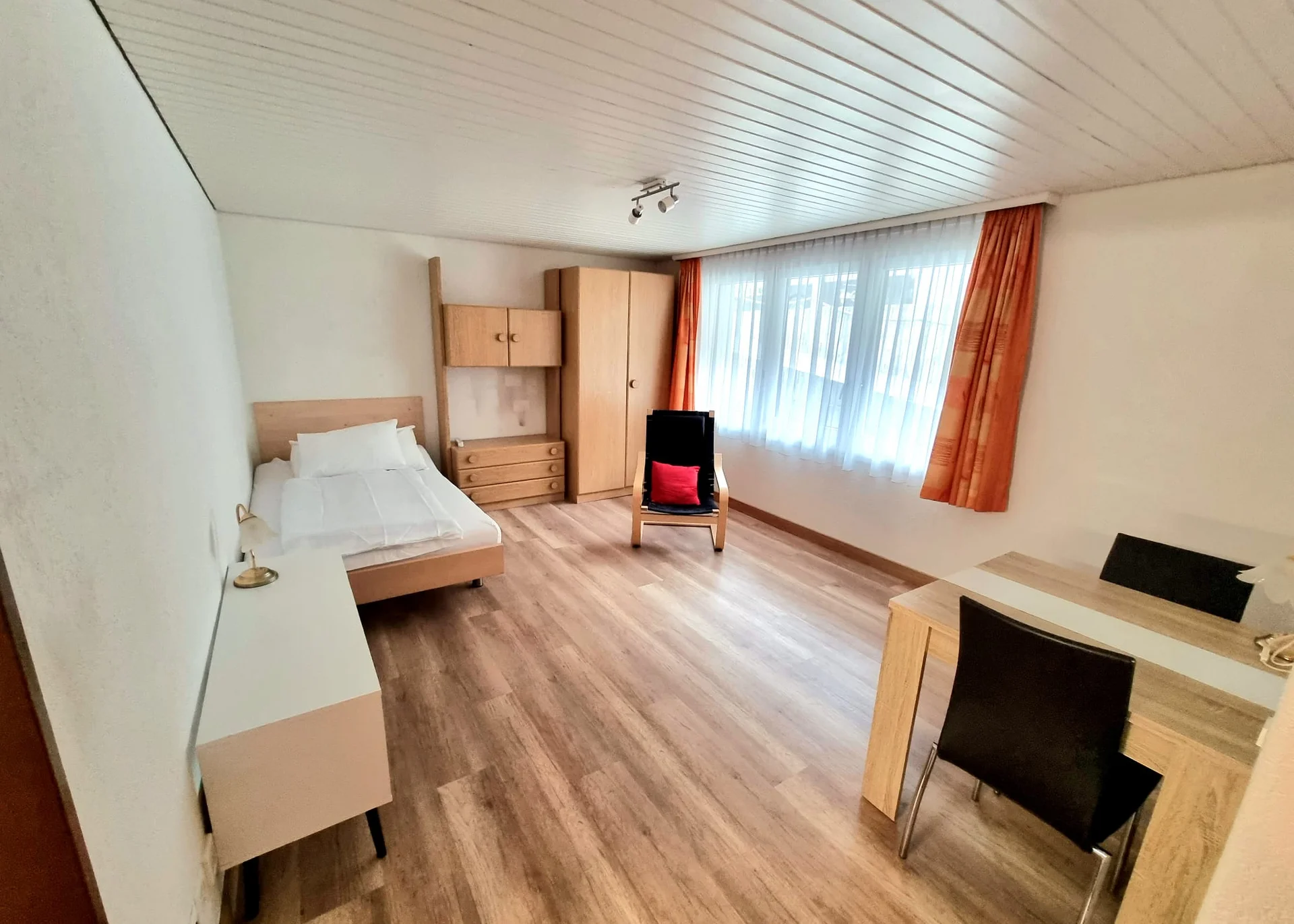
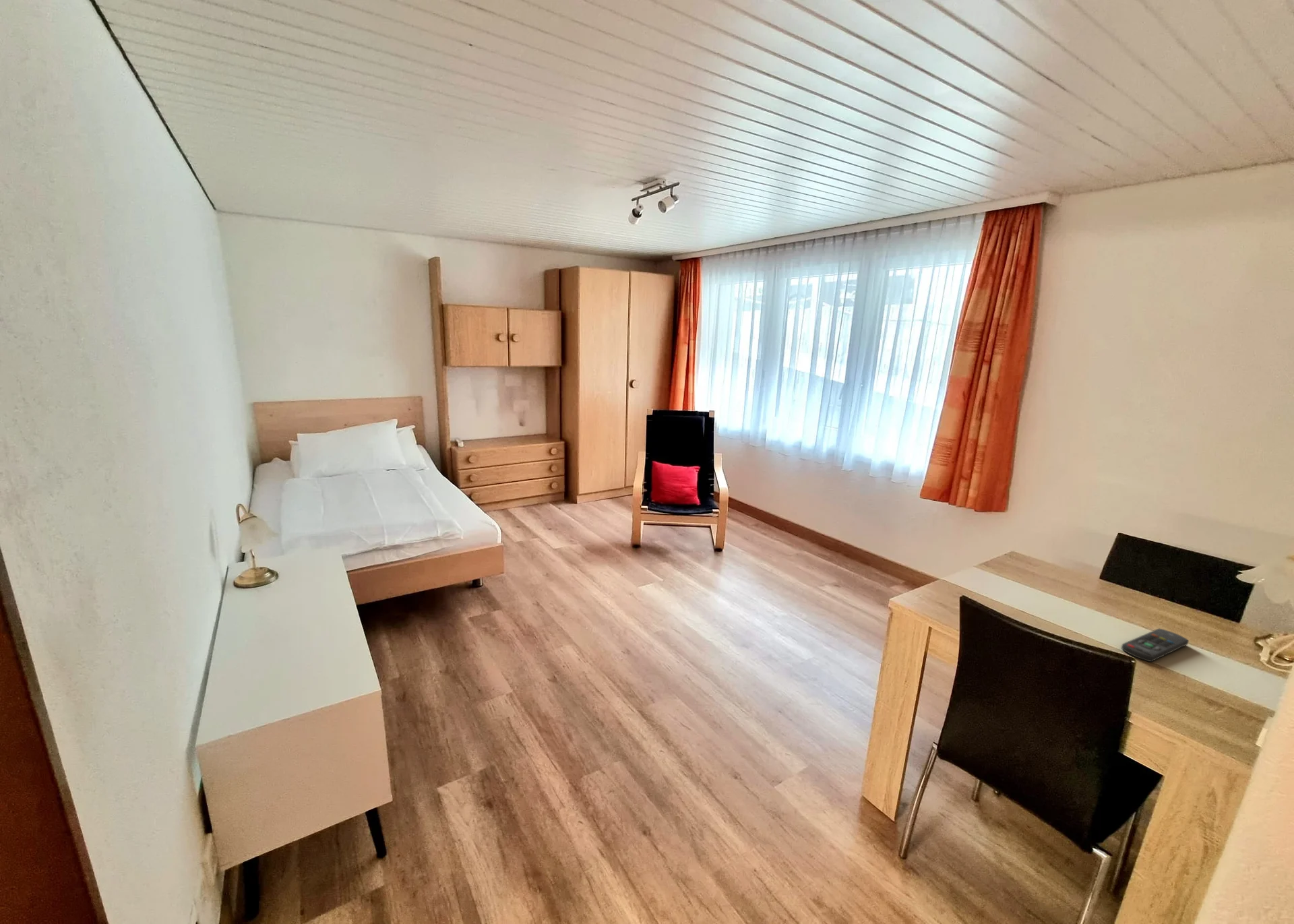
+ remote control (1155, 644)
